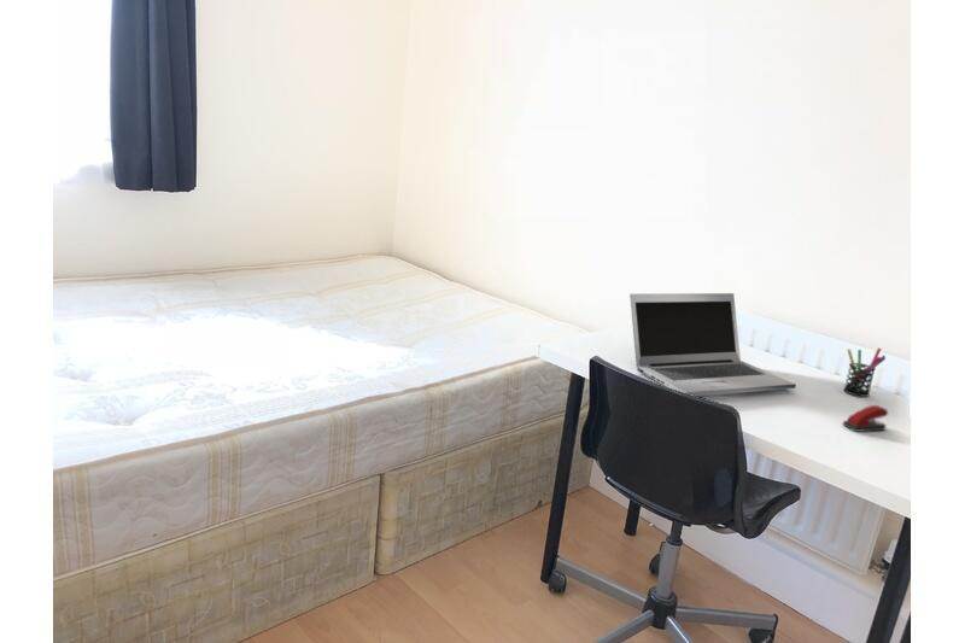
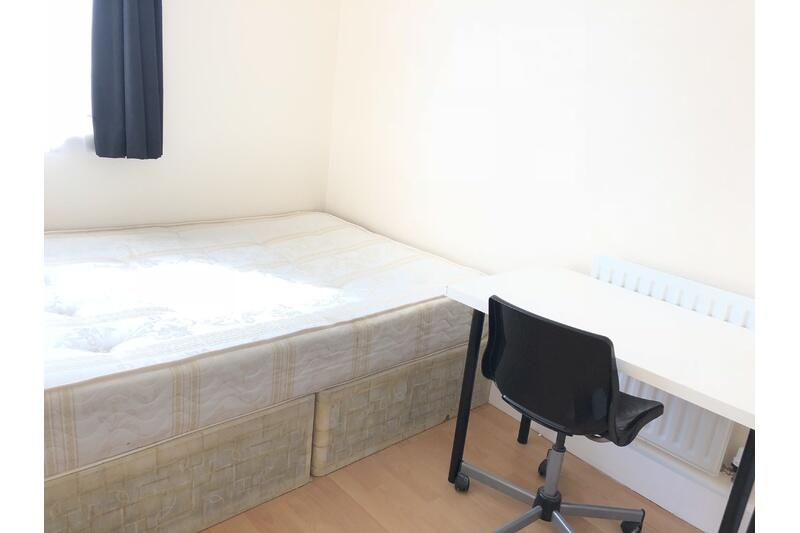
- pen holder (861, 369)
- laptop (710, 340)
- stapler (867, 417)
